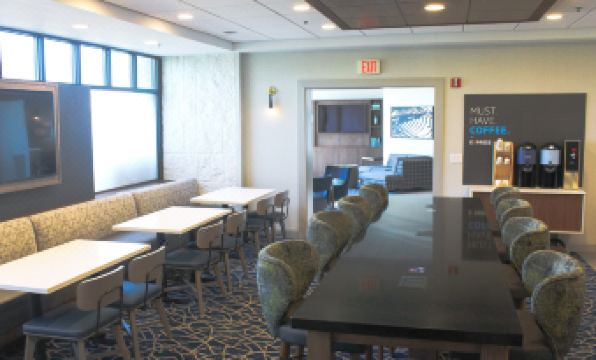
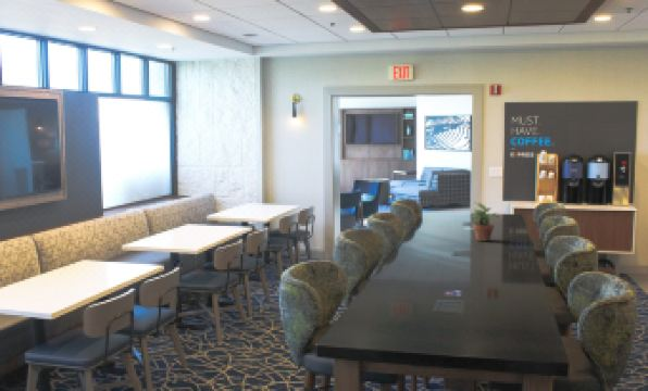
+ potted plant (486, 222)
